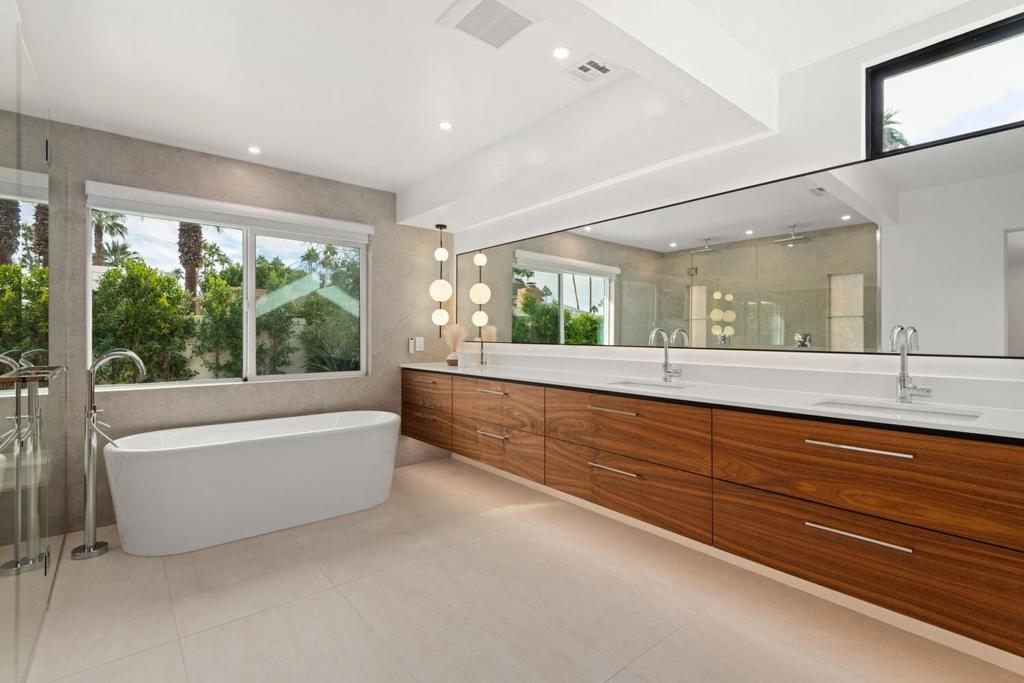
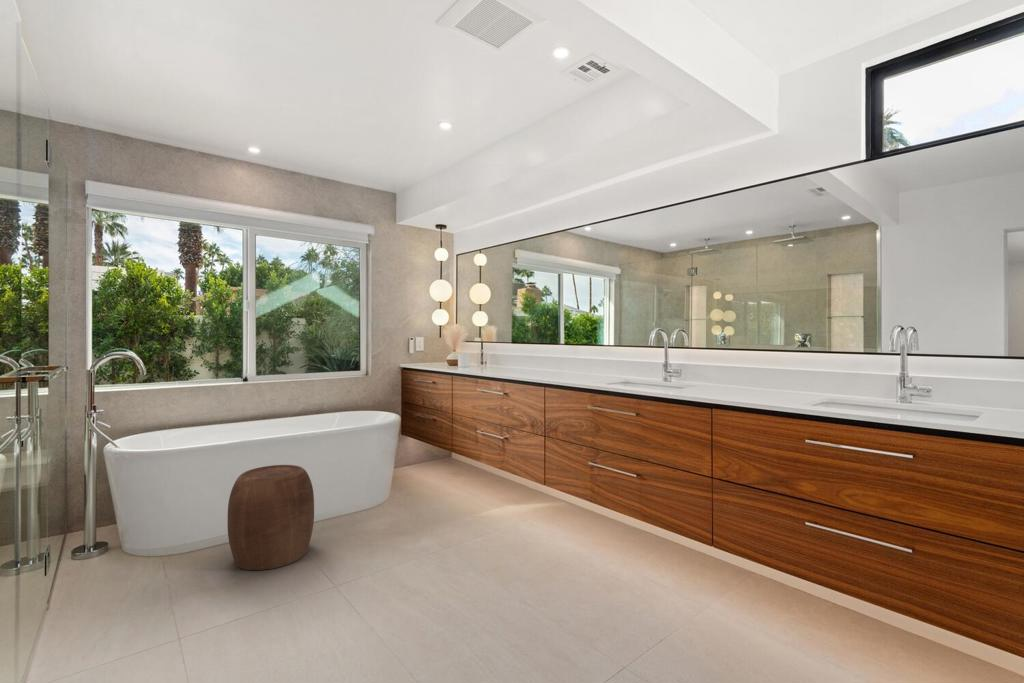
+ stool (272, 513)
